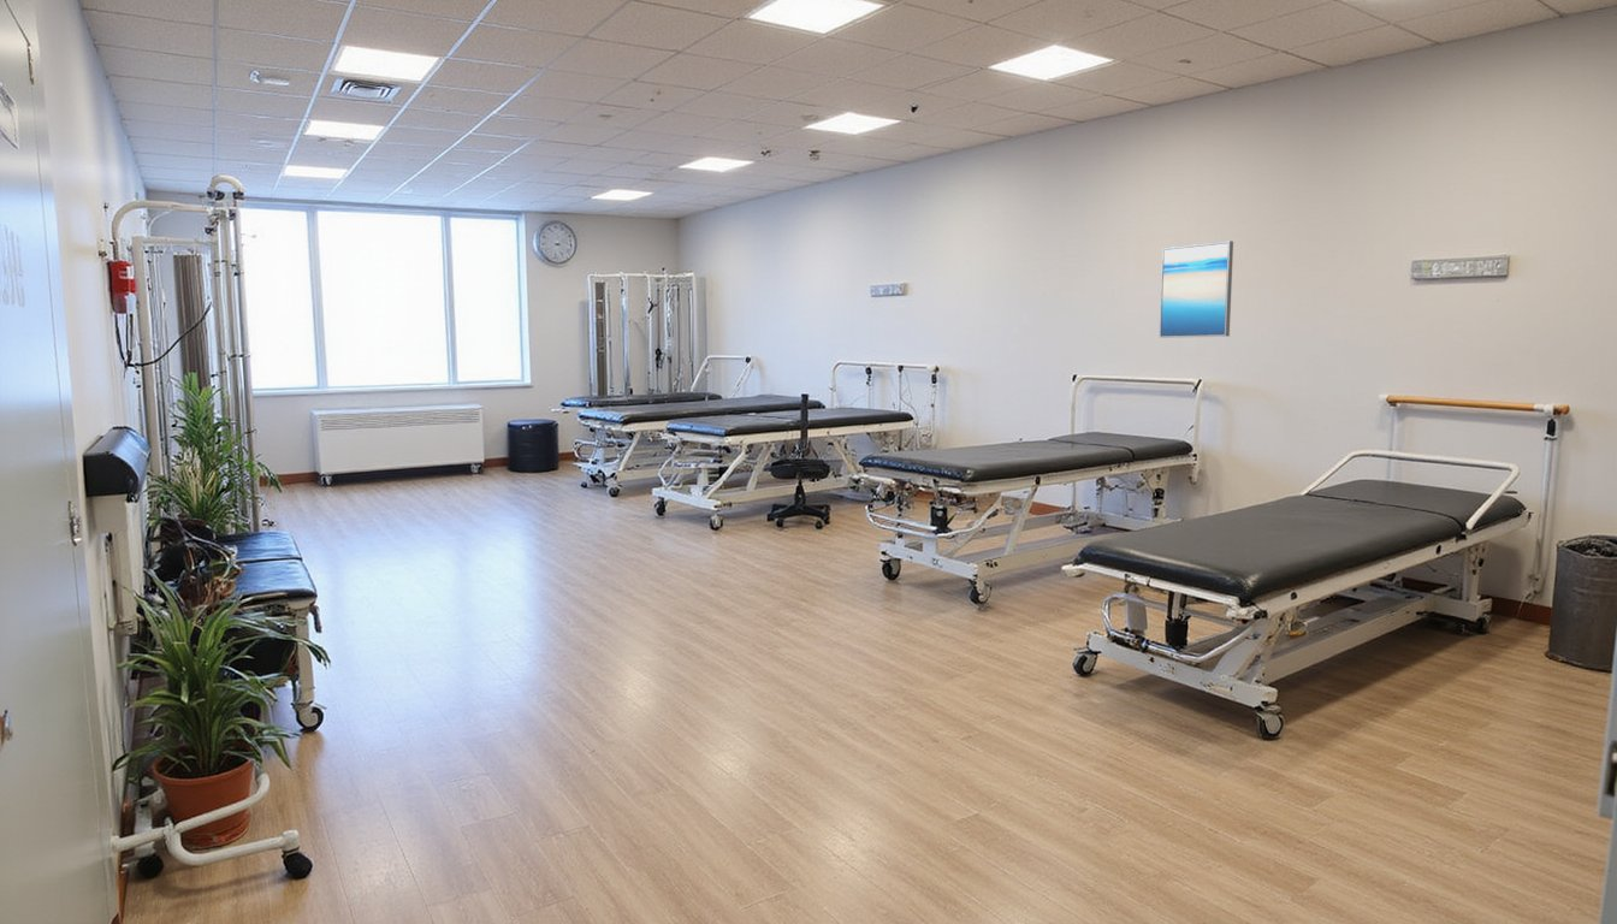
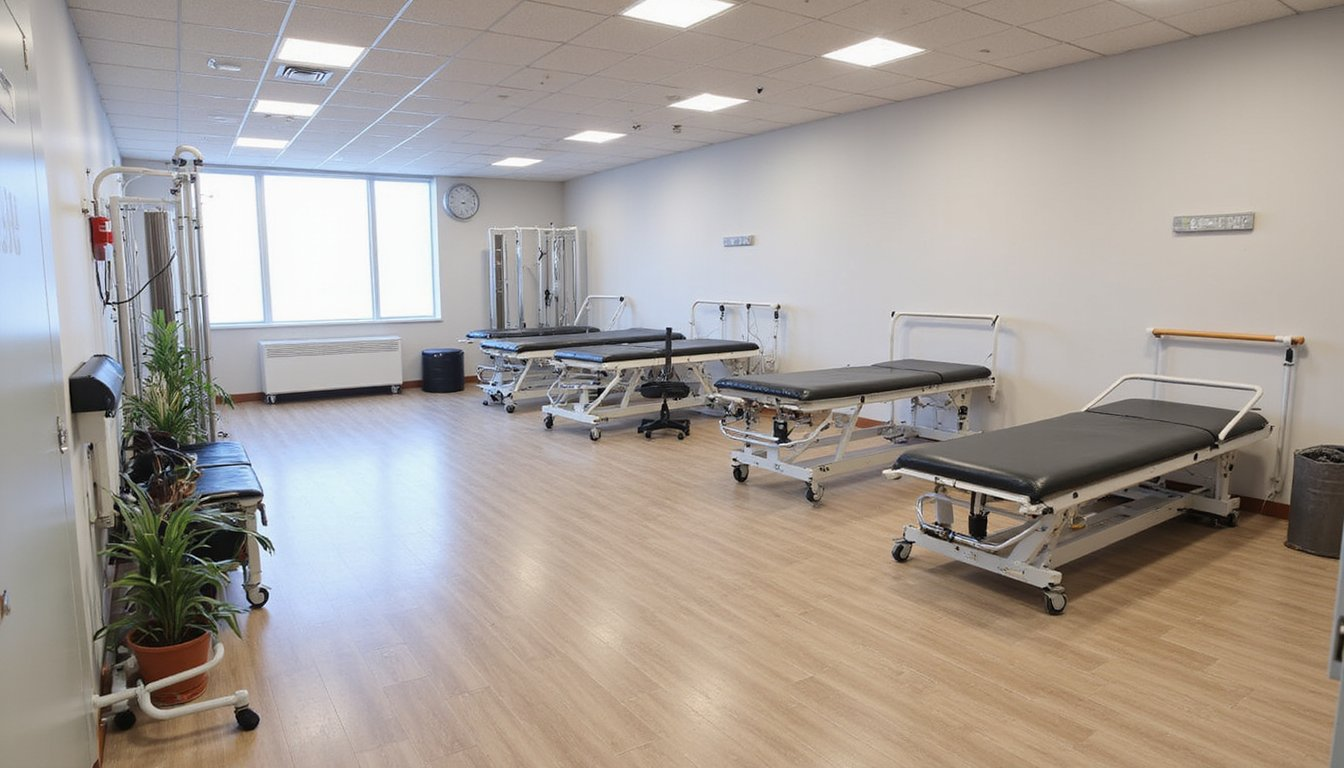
- wall art (1195, 291)
